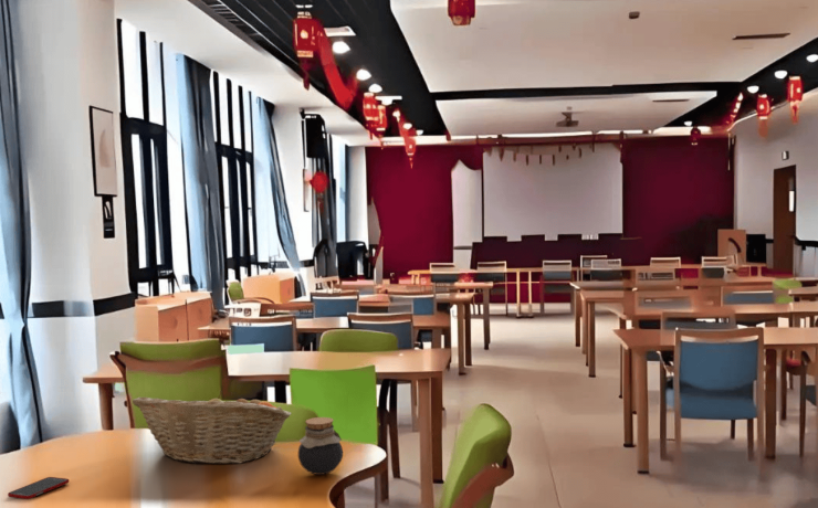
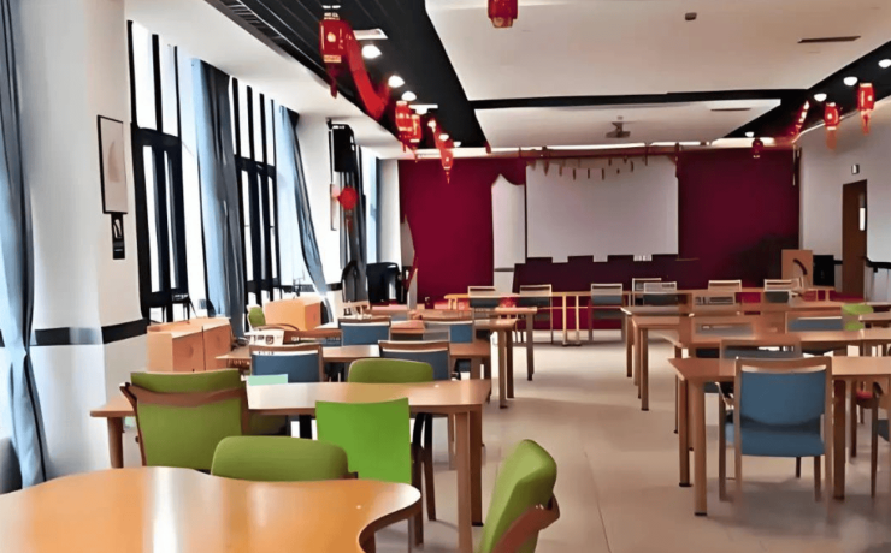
- fruit basket (212, 420)
- cell phone (39, 487)
- jar (322, 446)
